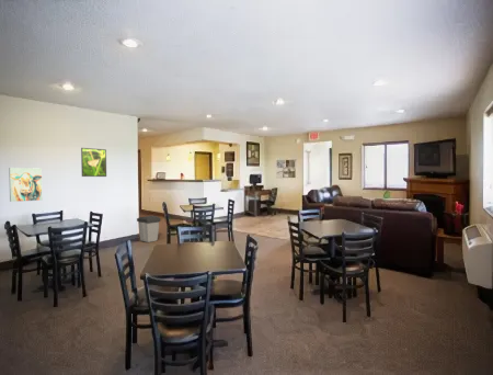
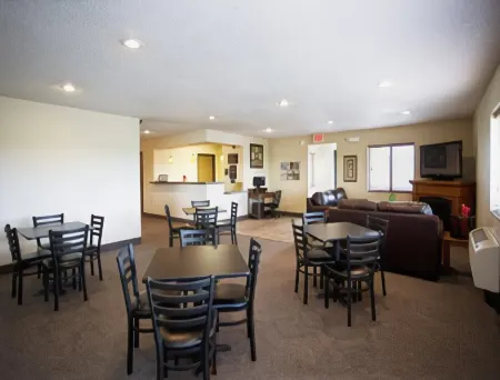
- wall art (25, 184)
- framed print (94, 162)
- trash can (148, 228)
